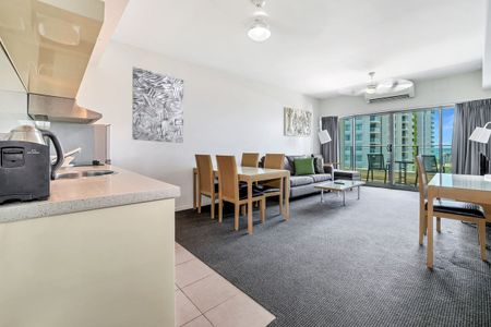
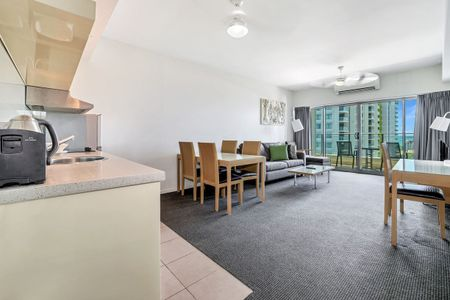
- wall art (159, 107)
